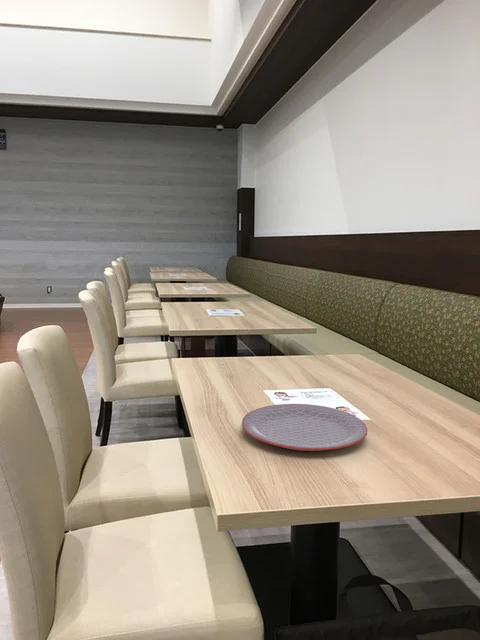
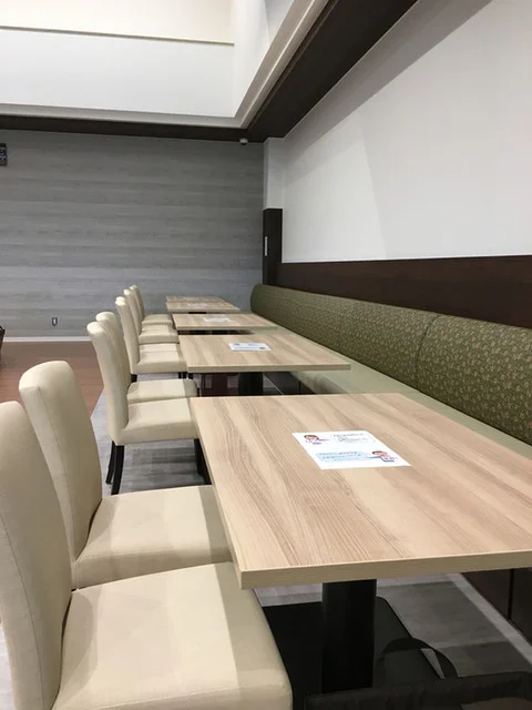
- plate (303, 428)
